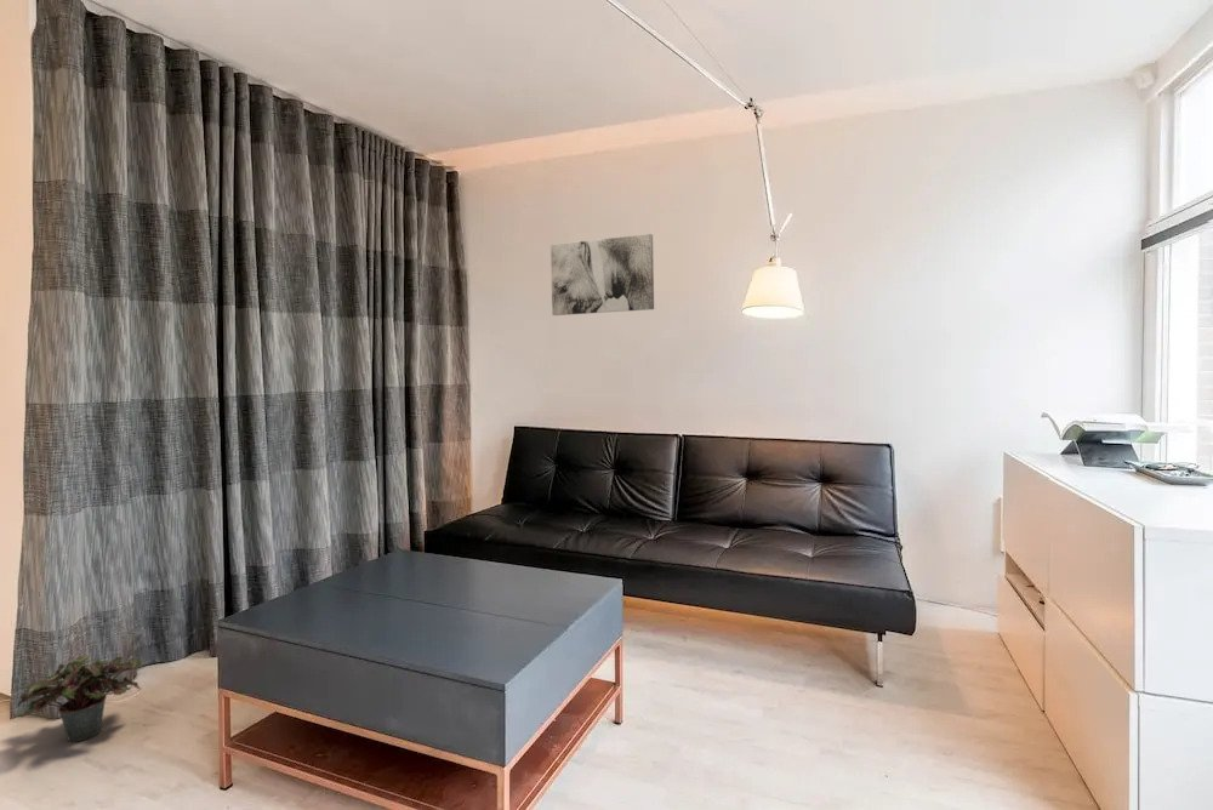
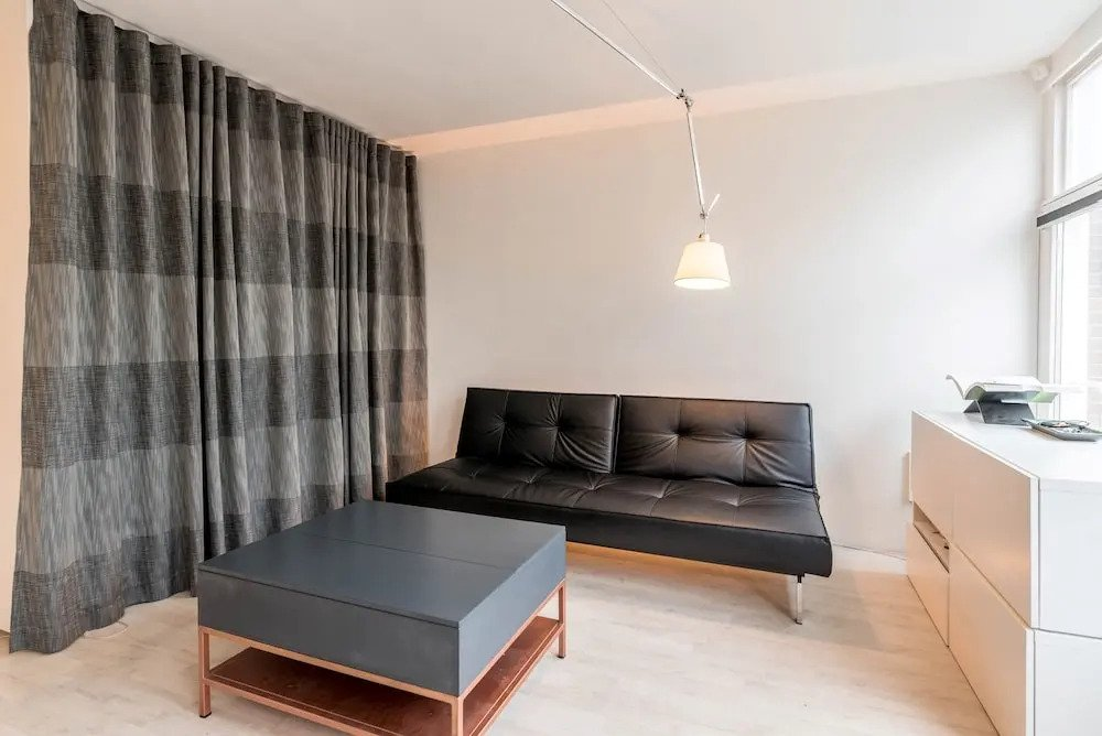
- wall art (600, 275)
- potted plant (80, 698)
